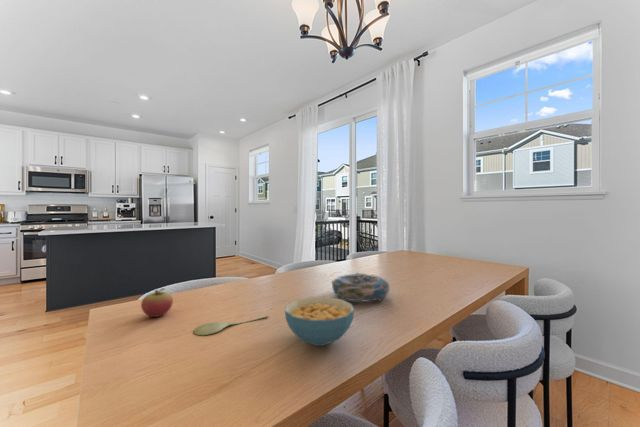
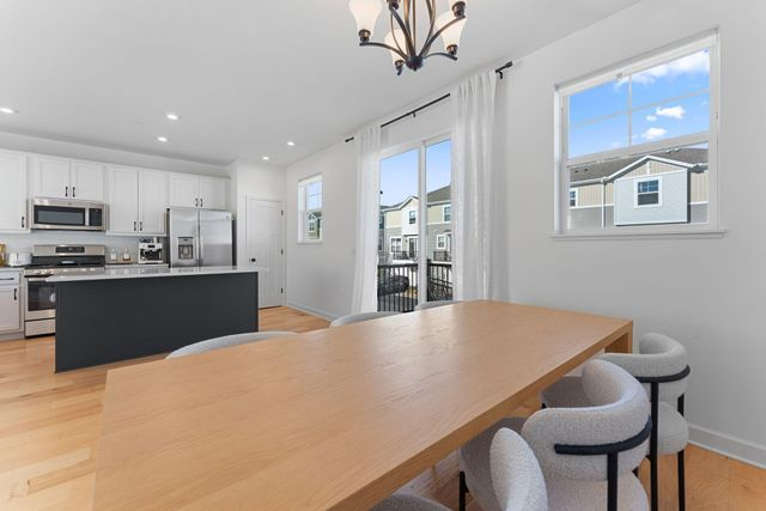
- cereal bowl (319, 324)
- fruit (157, 301)
- decorative bowl (360, 286)
- spoon (233, 322)
